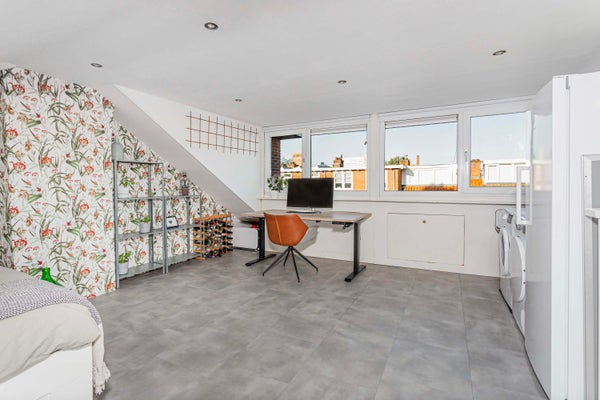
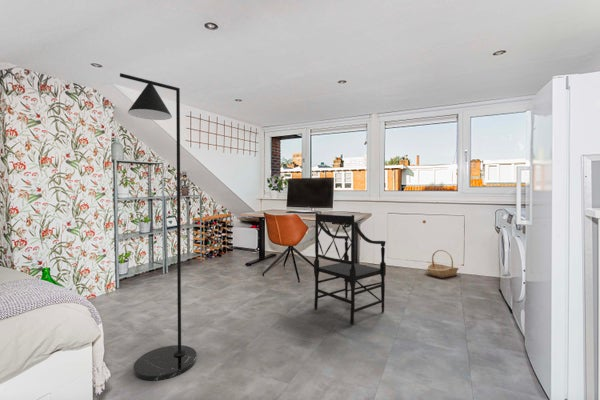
+ armchair (348, 261)
+ basket (442, 265)
+ floor lamp (177, 225)
